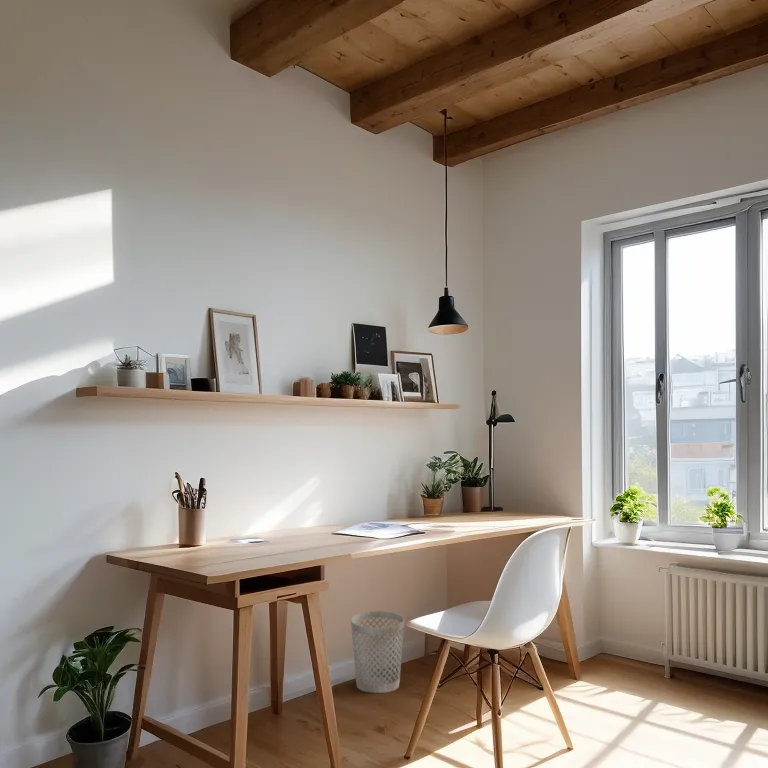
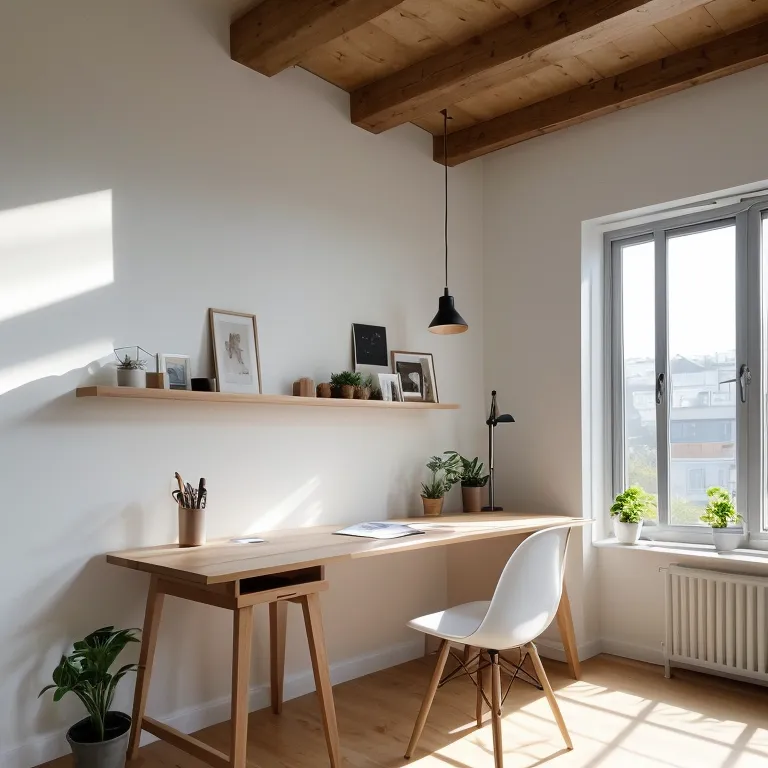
- wastebasket (377, 652)
